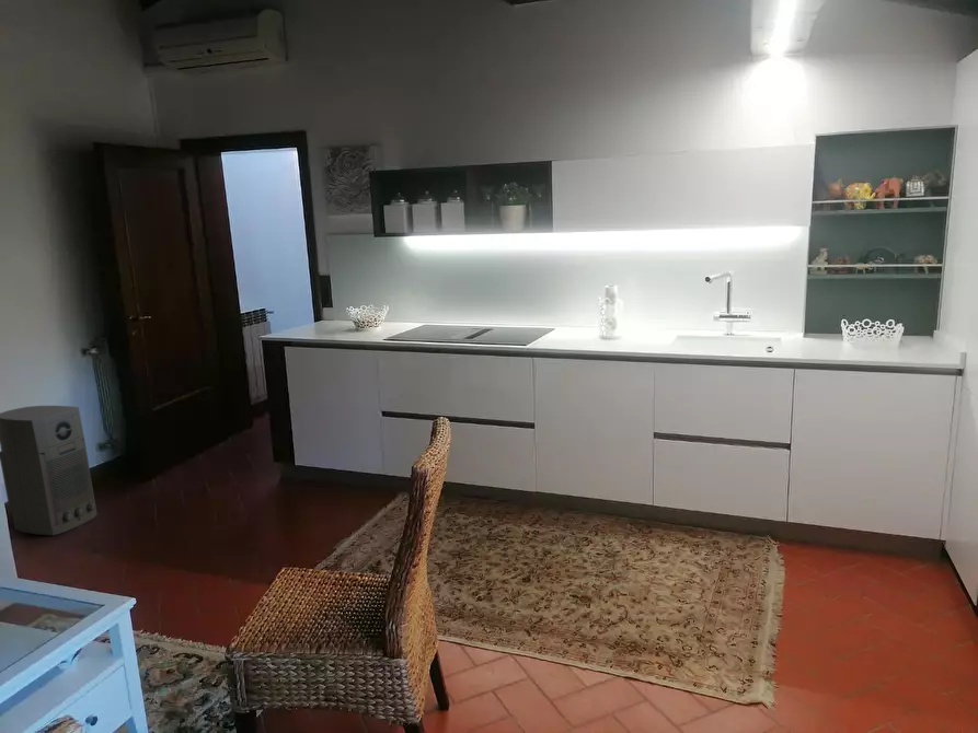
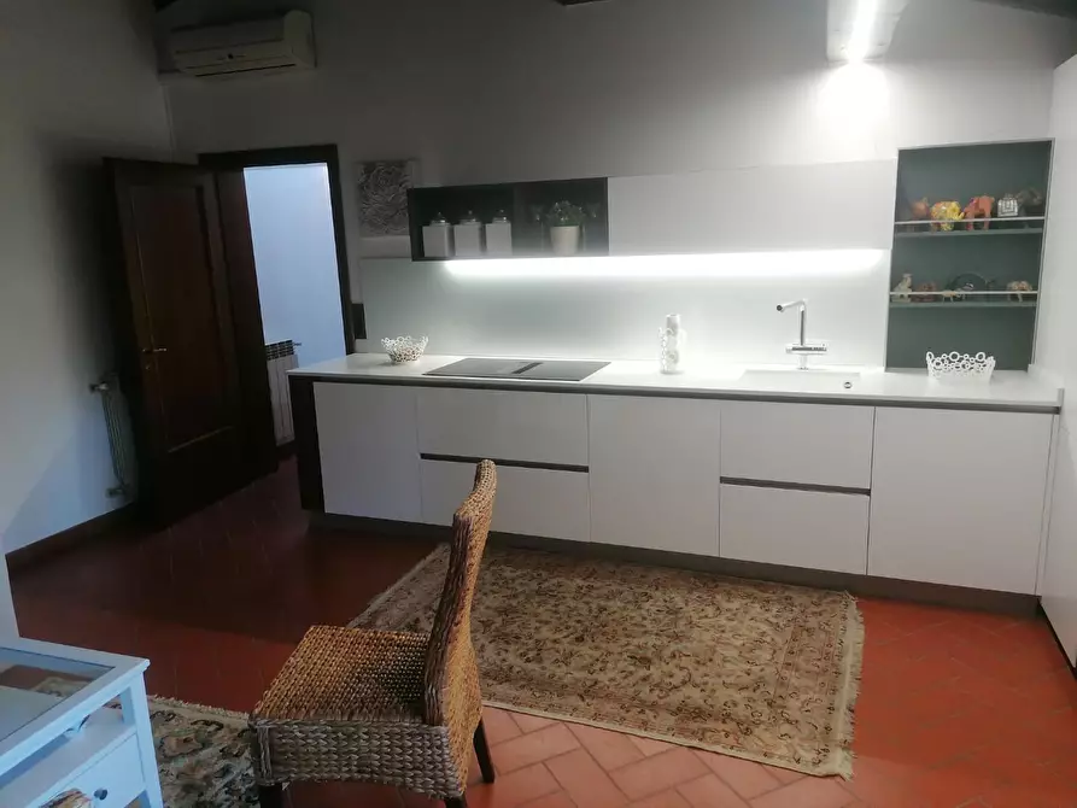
- air purifier (44, 467)
